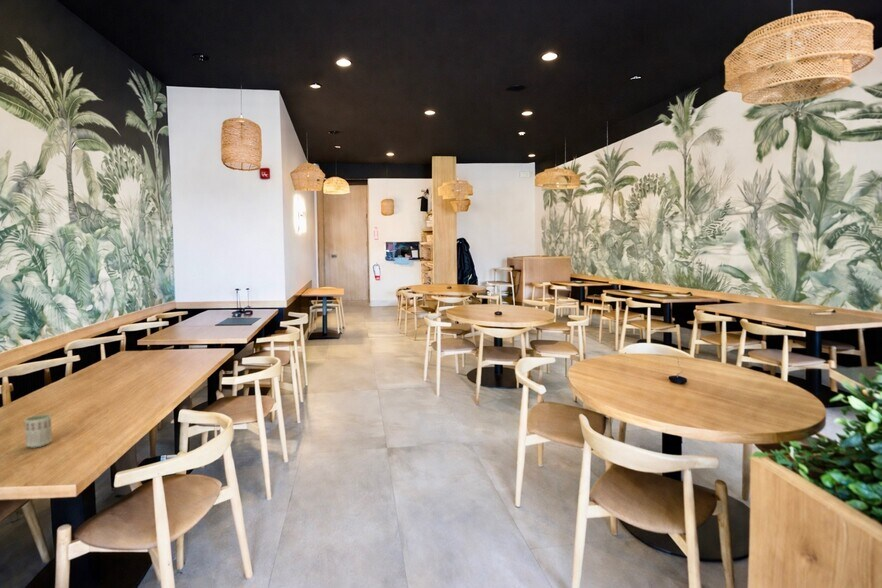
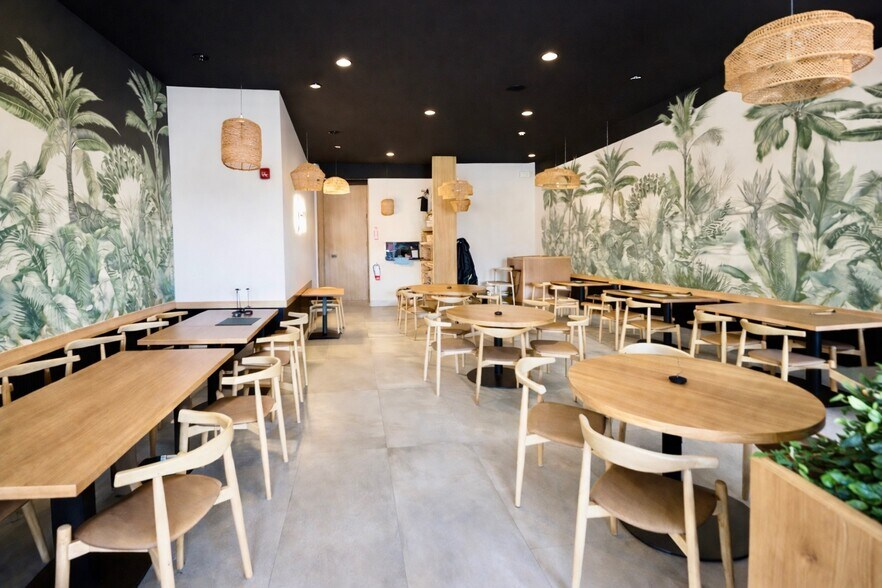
- cup (38, 430)
